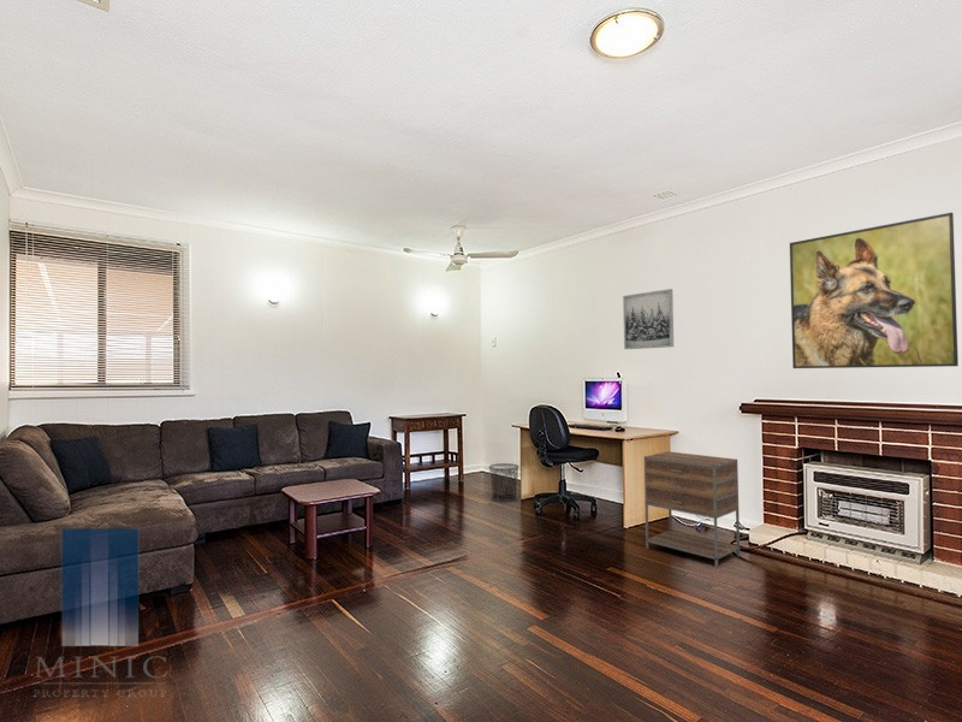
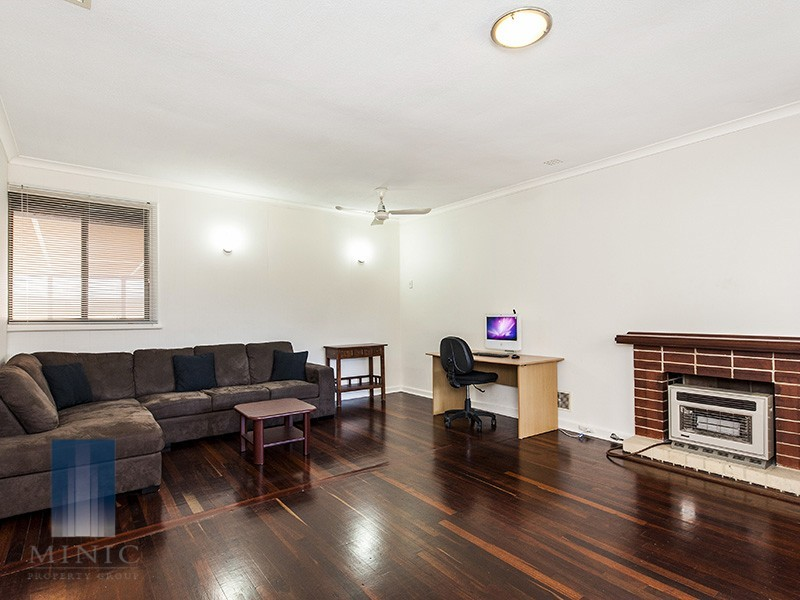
- nightstand (689, 504)
- wall art (647, 320)
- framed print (865, 297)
- waste bin (503, 481)
